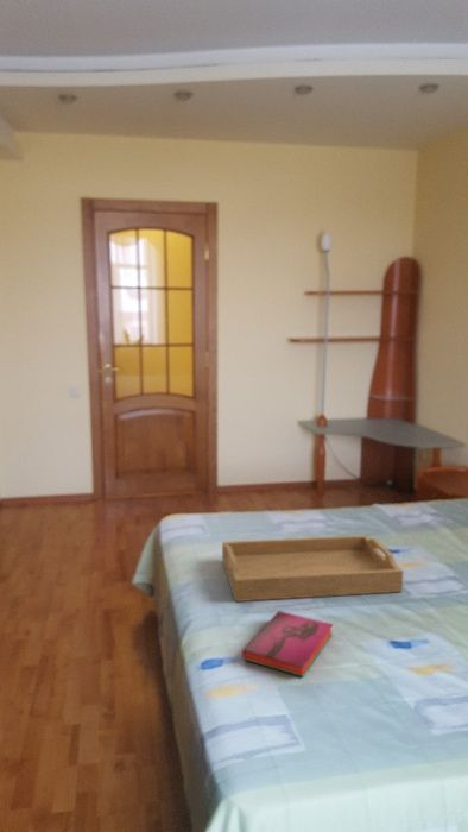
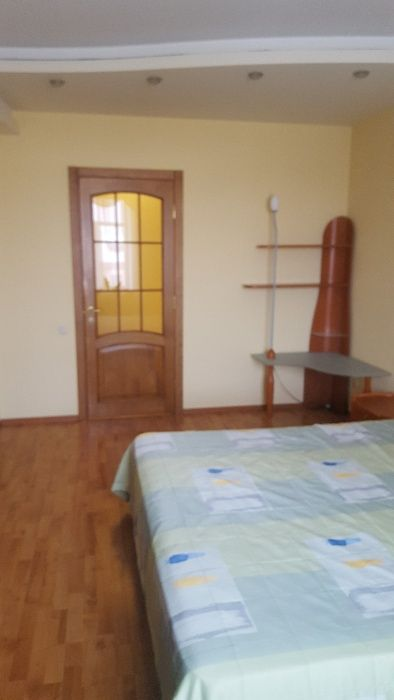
- hardback book (289, 641)
- serving tray (306, 562)
